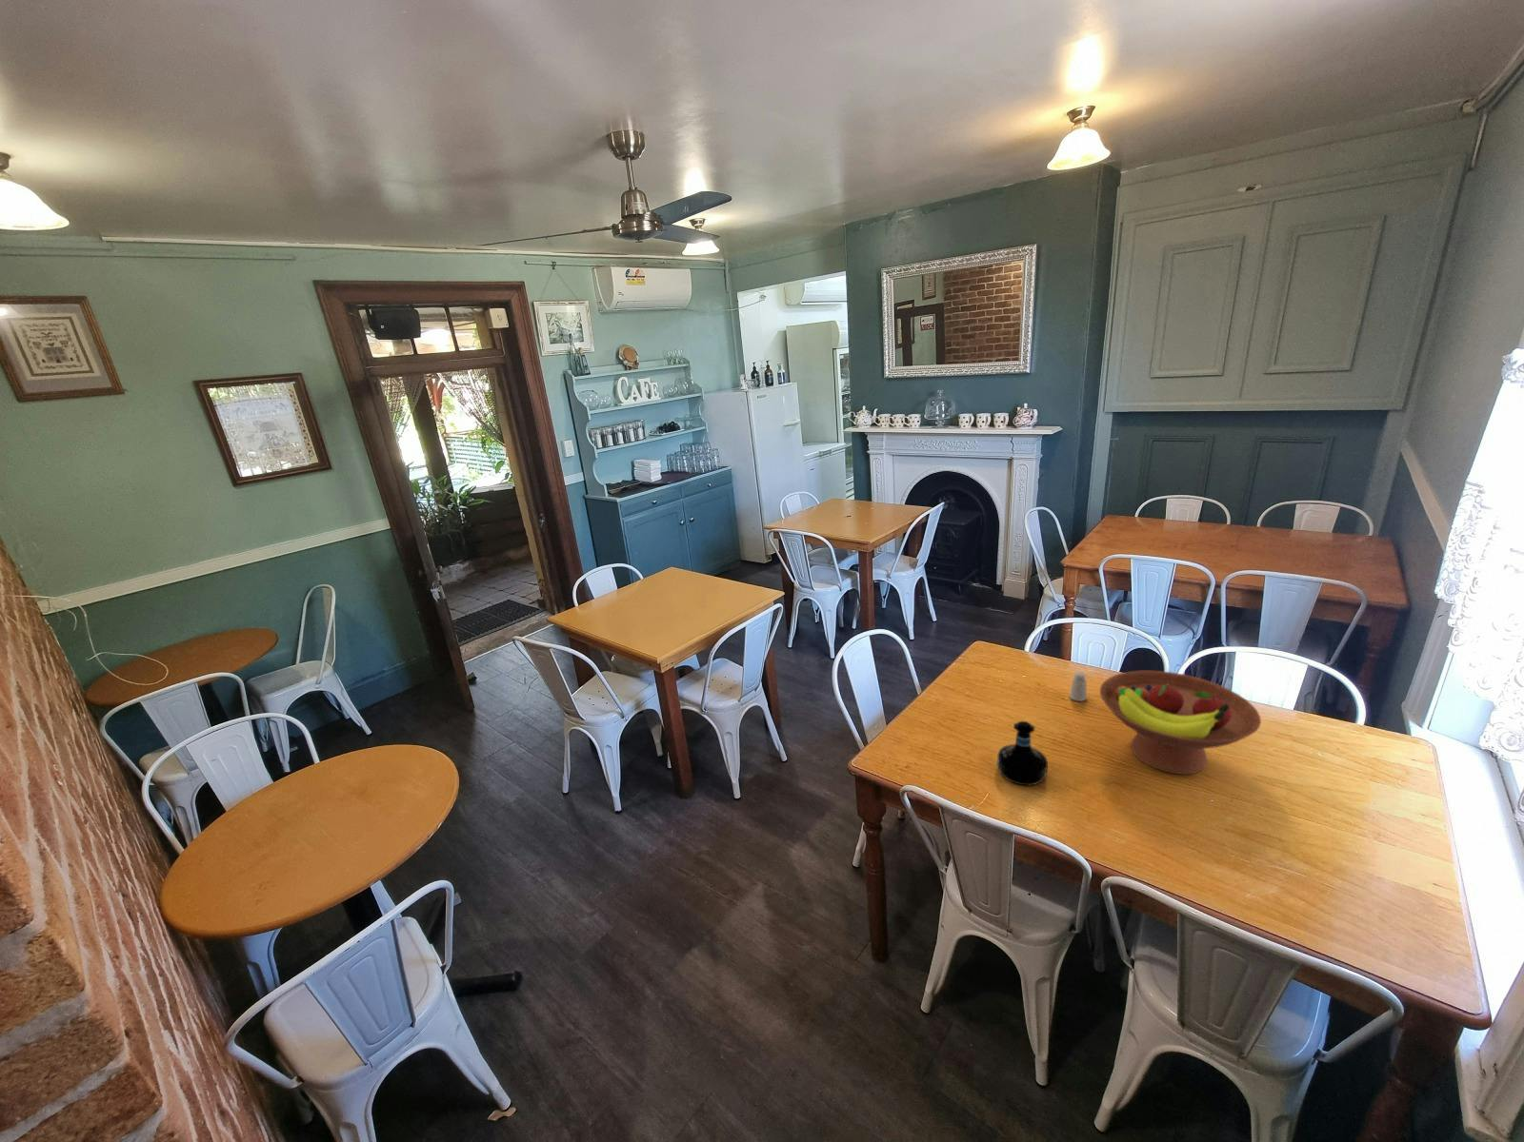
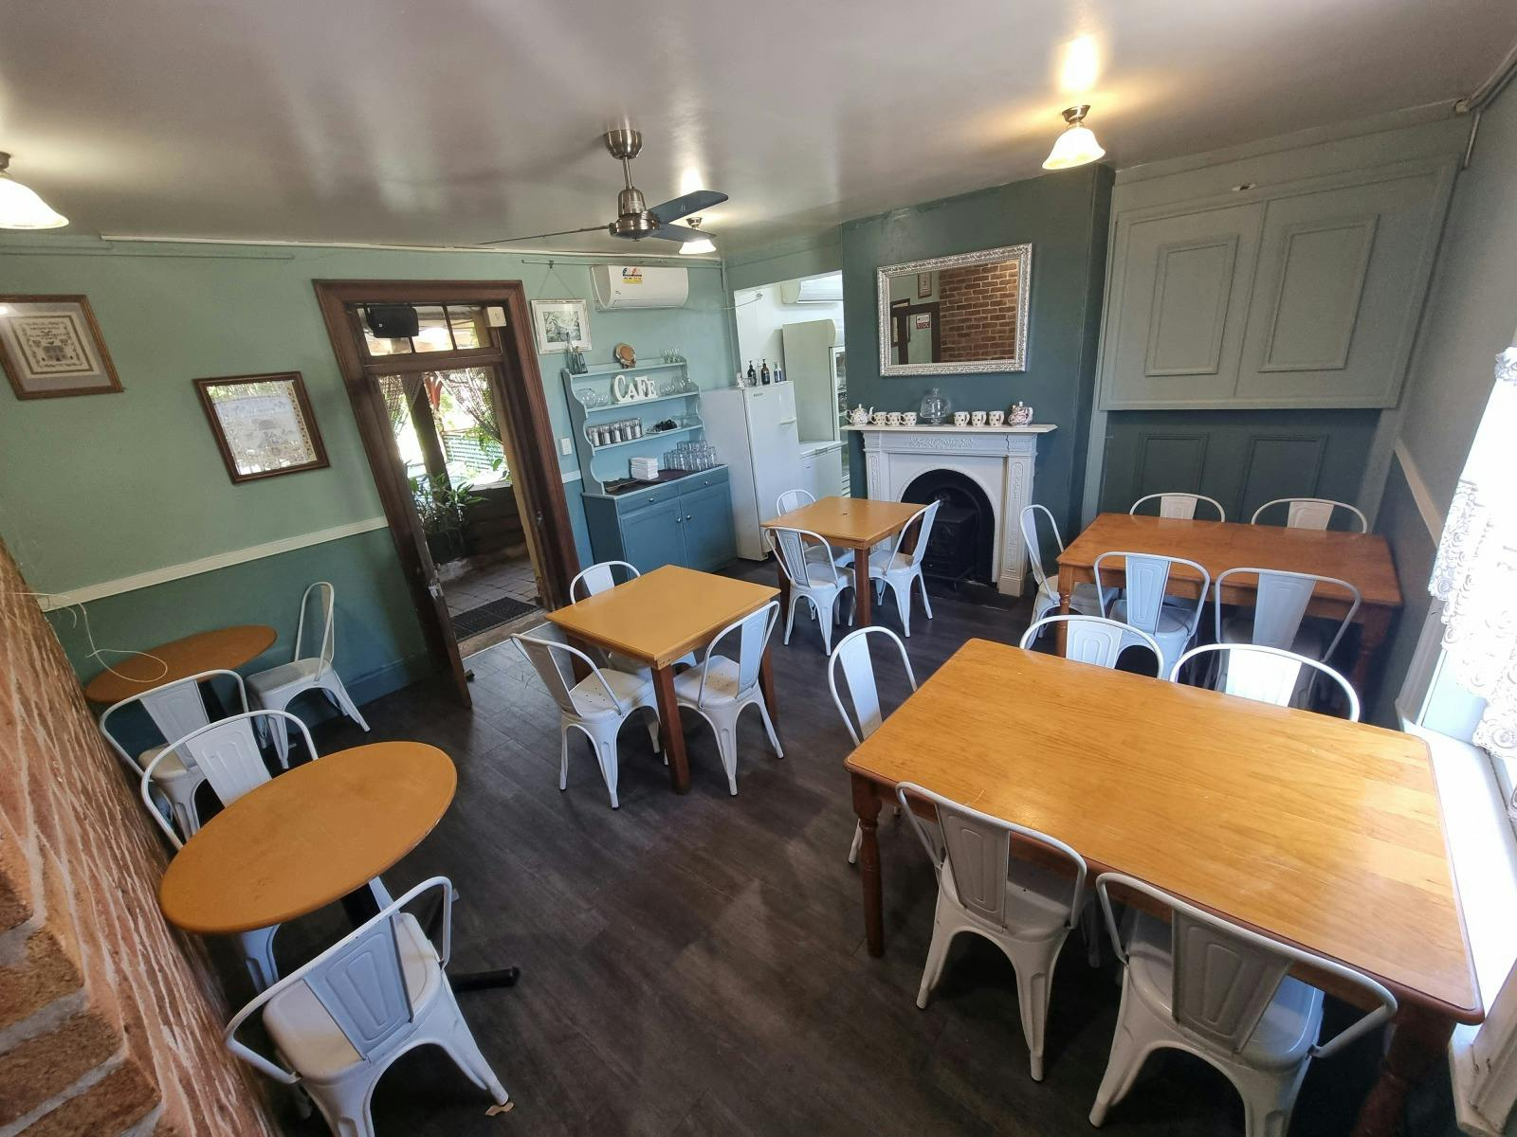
- saltshaker (1079, 685)
- tequila bottle (1022, 749)
- fruit bowl (1172, 719)
